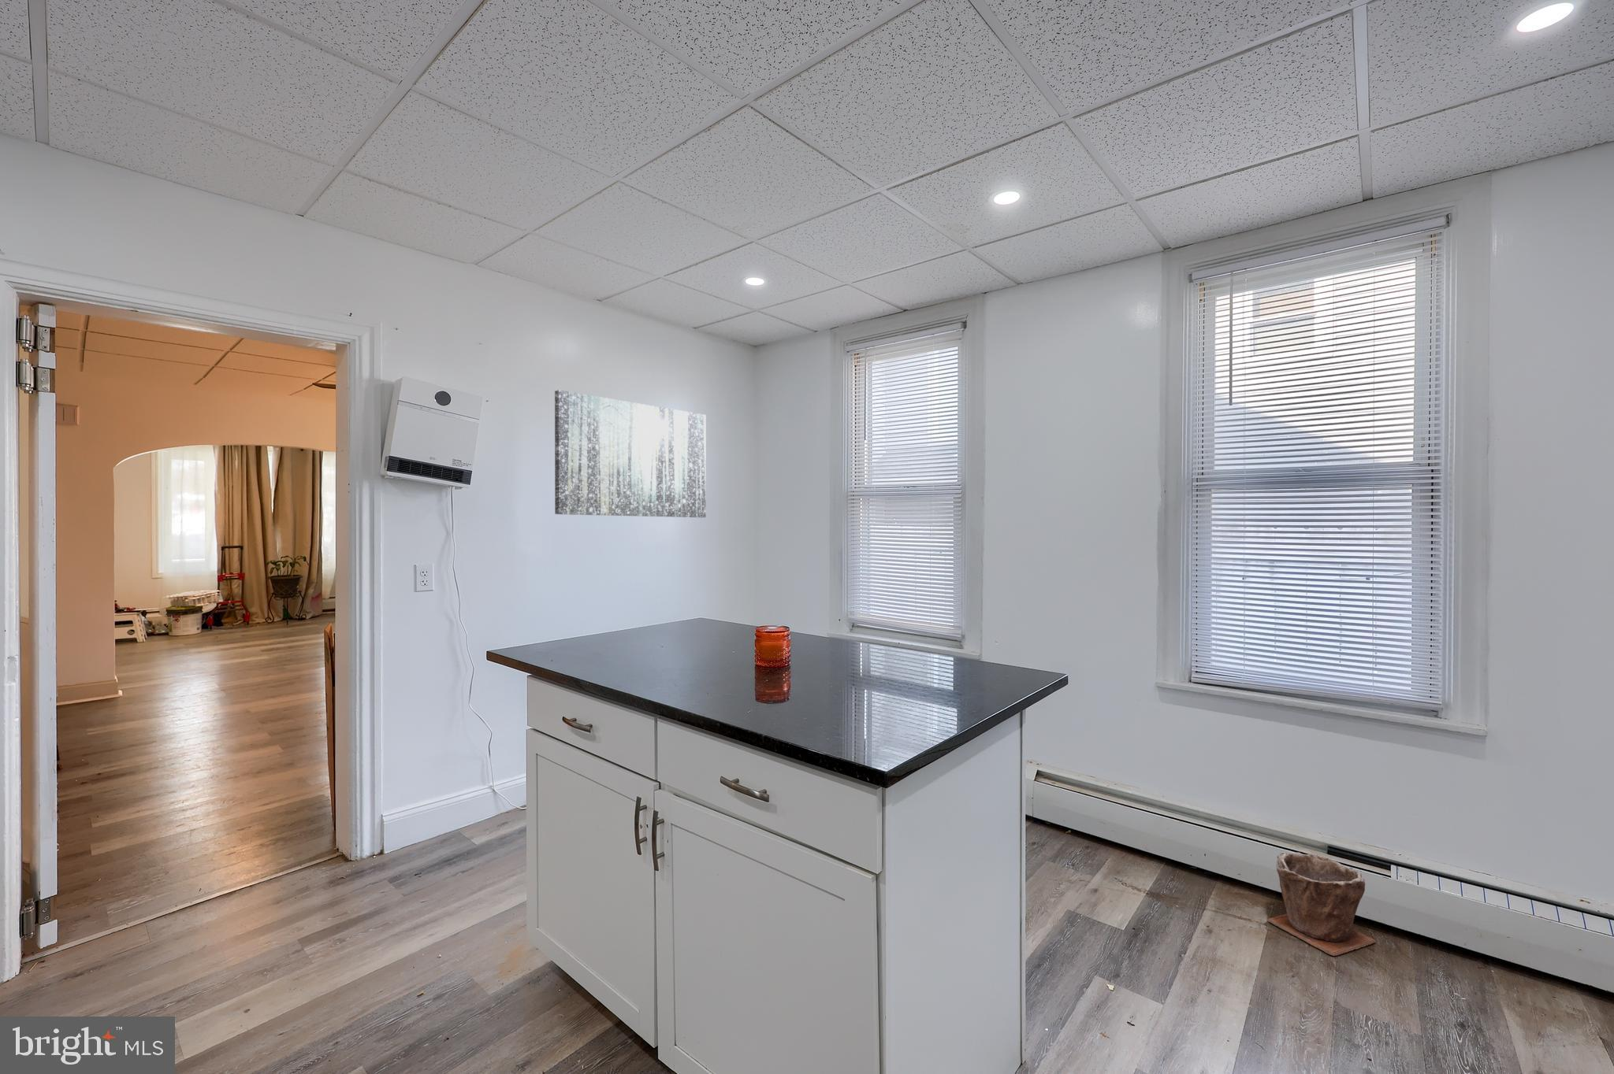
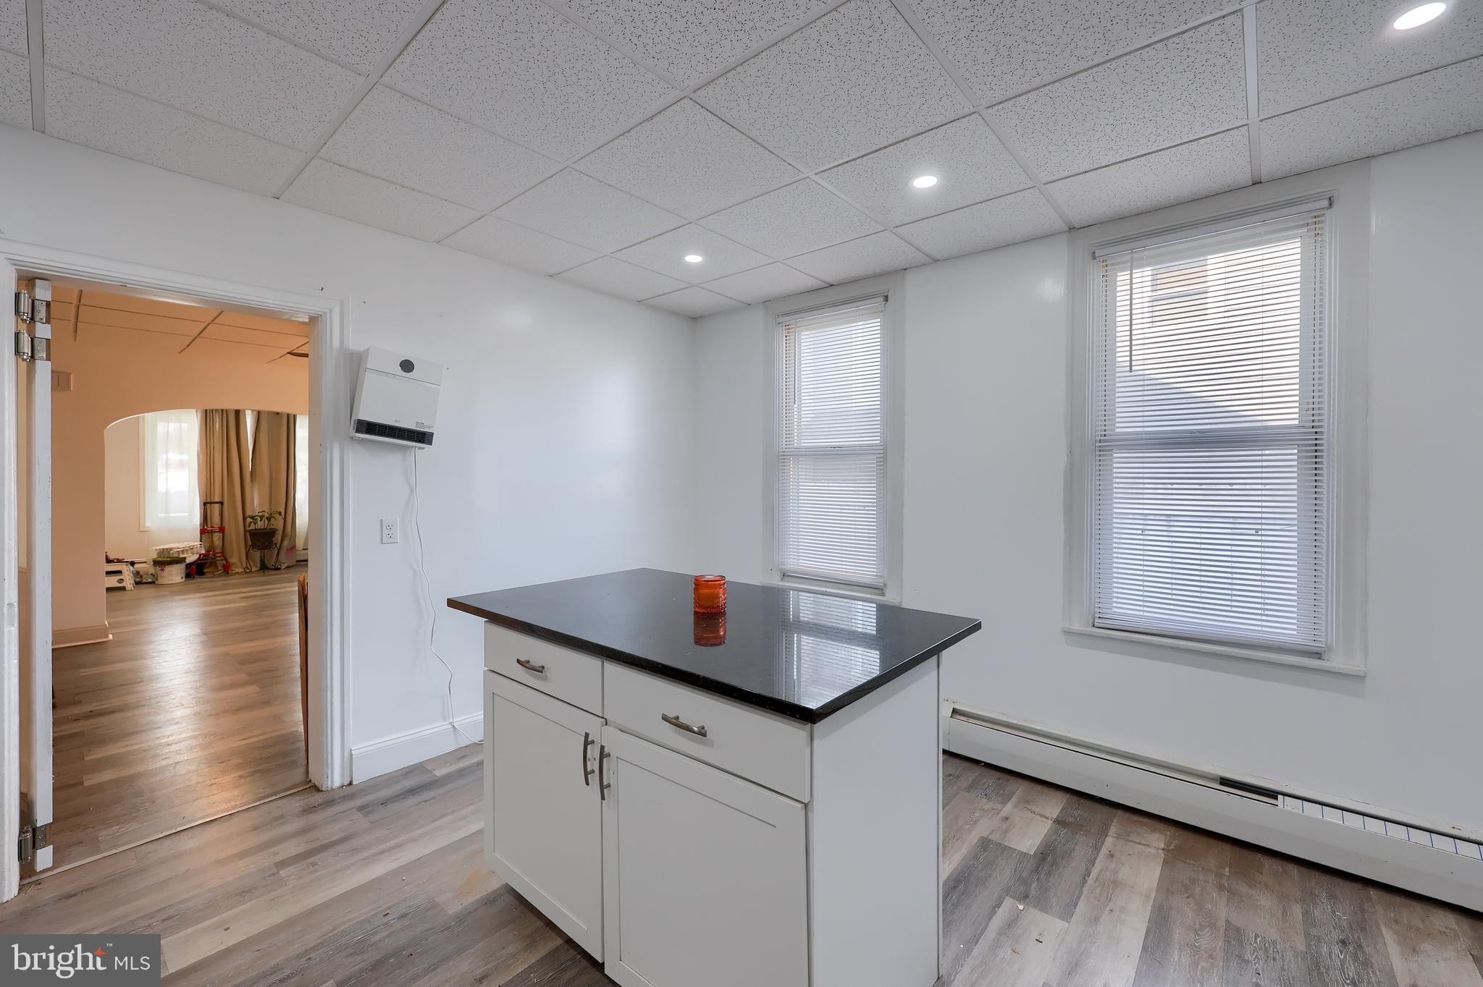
- wall art (637, 460)
- plant pot (1320, 898)
